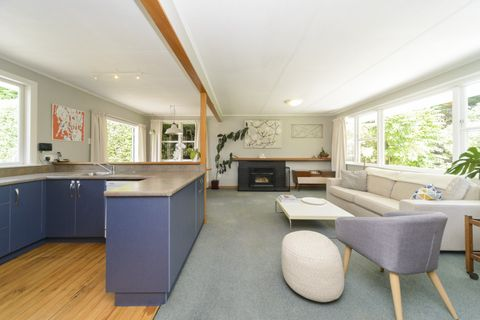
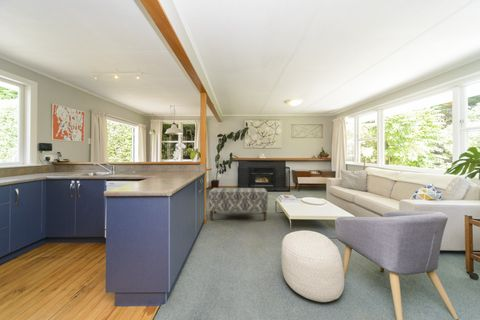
+ bench (238, 203)
